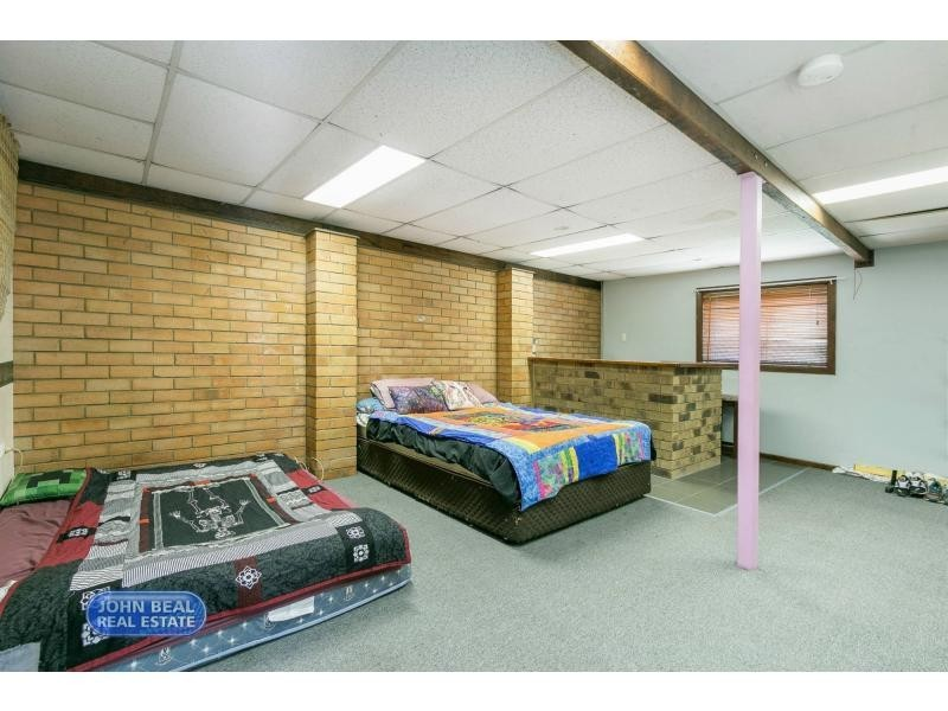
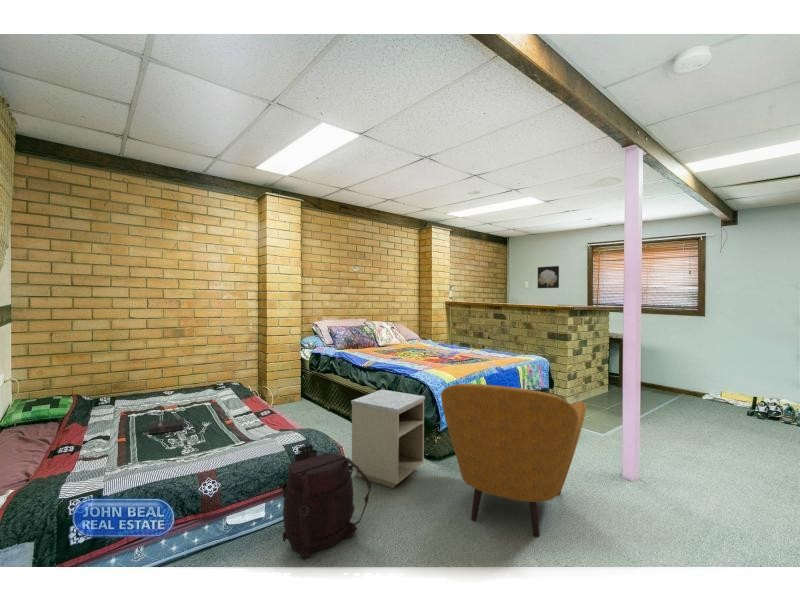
+ hardback book (167, 426)
+ armchair (509, 441)
+ wall art (548, 277)
+ backpack (319, 496)
+ nightstand (388, 435)
